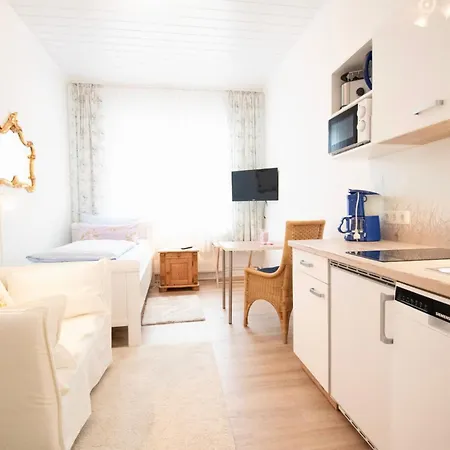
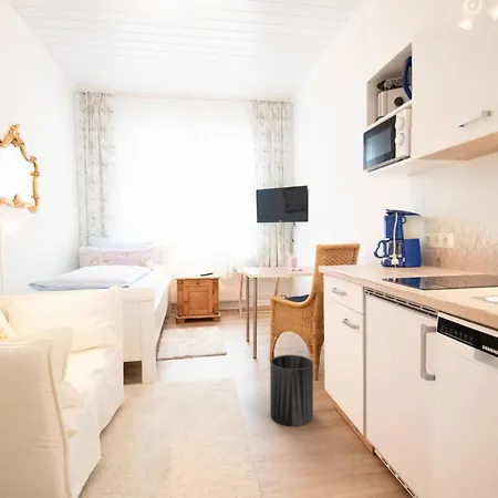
+ trash can (291, 388)
